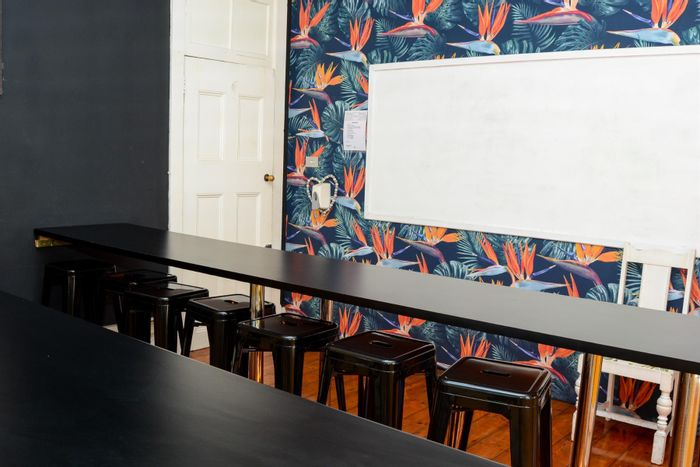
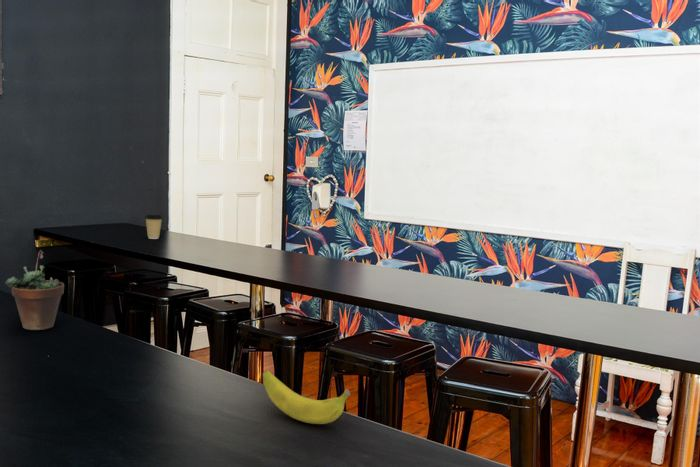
+ succulent plant (38, 288)
+ coffee cup (153, 226)
+ banana (304, 400)
